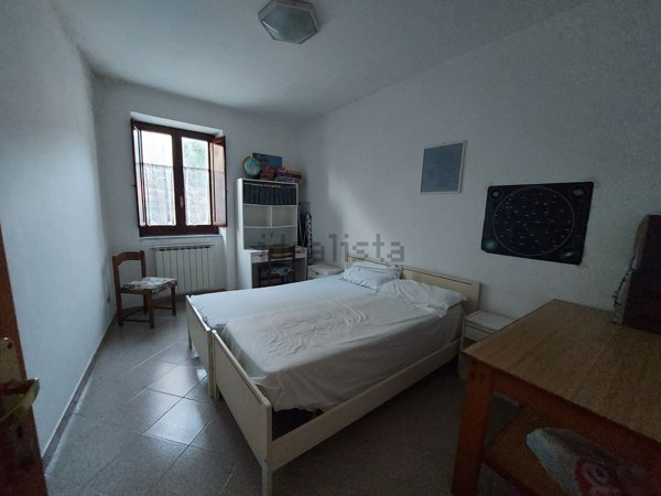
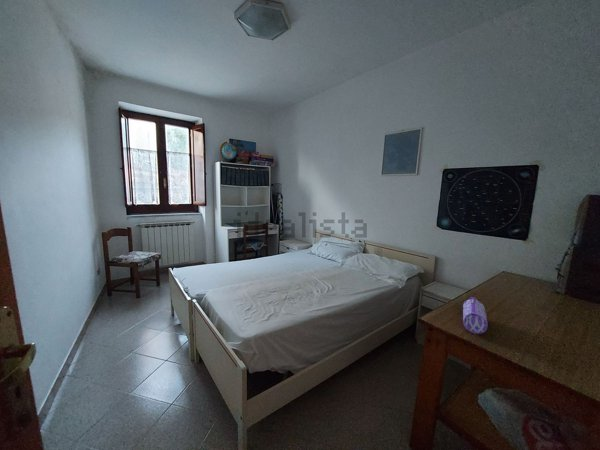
+ pencil case (474, 314)
